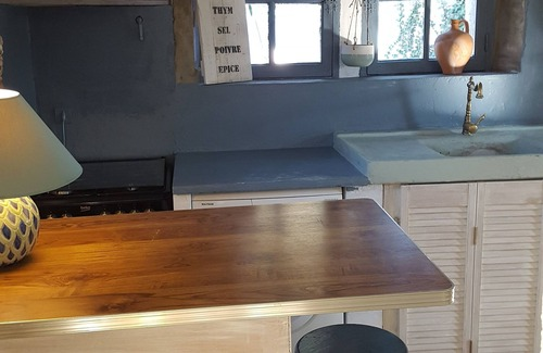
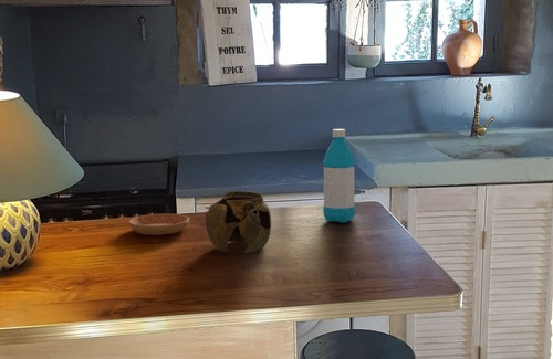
+ saucer (159, 224)
+ water bottle (338, 175)
+ teapot (239, 223)
